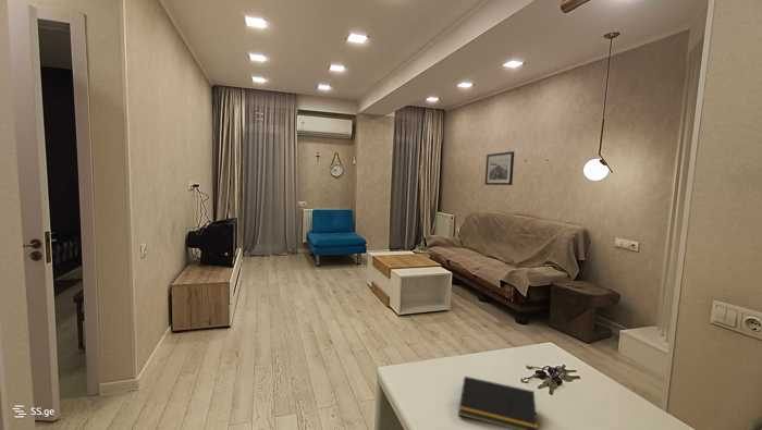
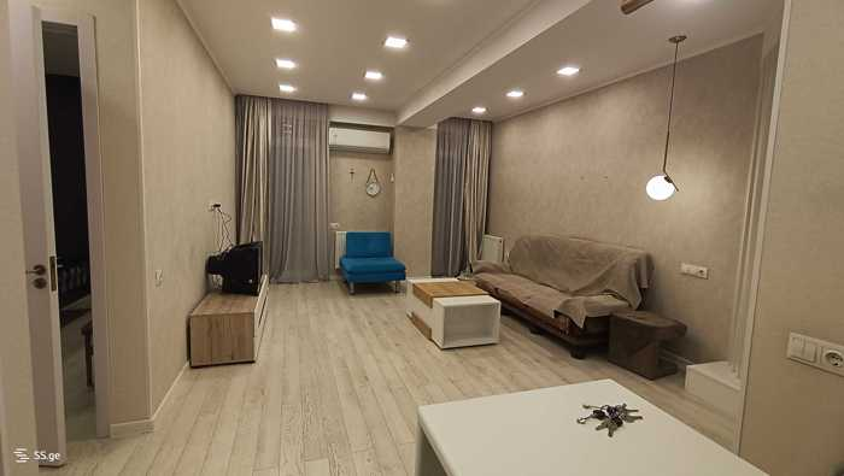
- notepad (496, 403)
- wall art (499, 169)
